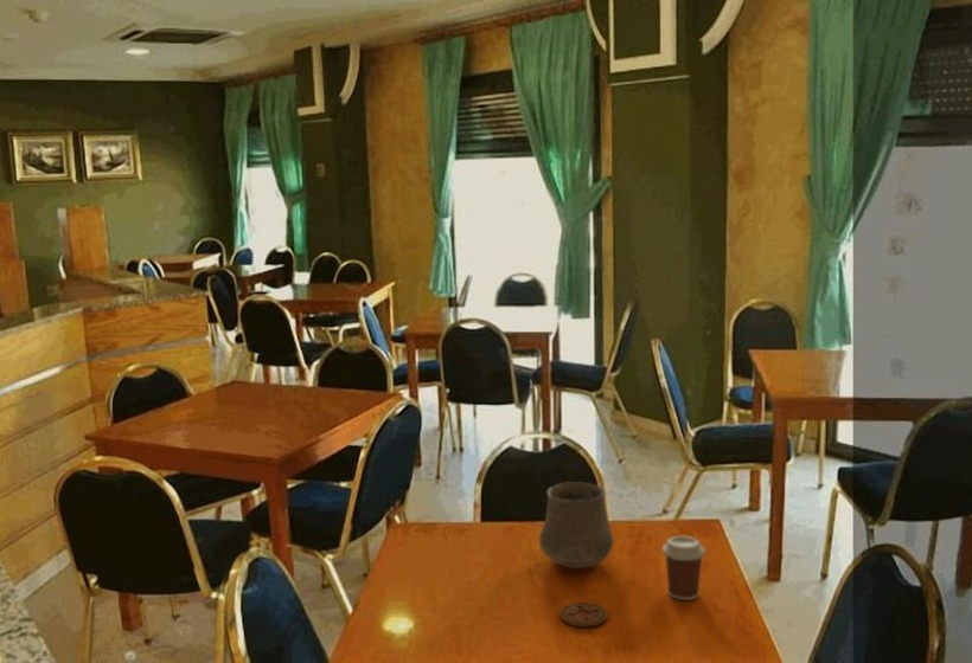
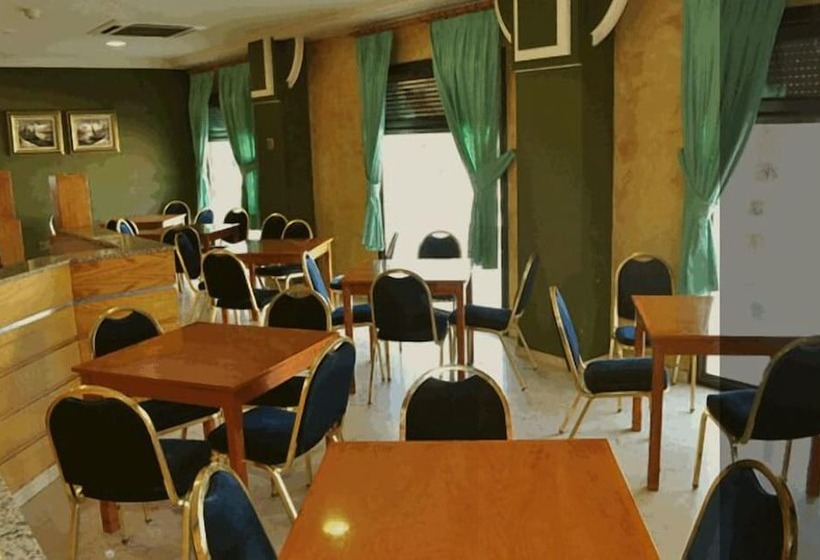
- coaster (583, 613)
- coffee cup (683, 567)
- ceramic cup (577, 527)
